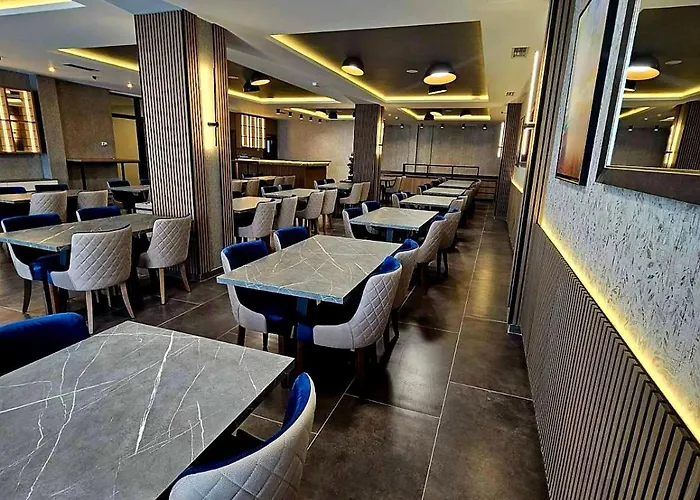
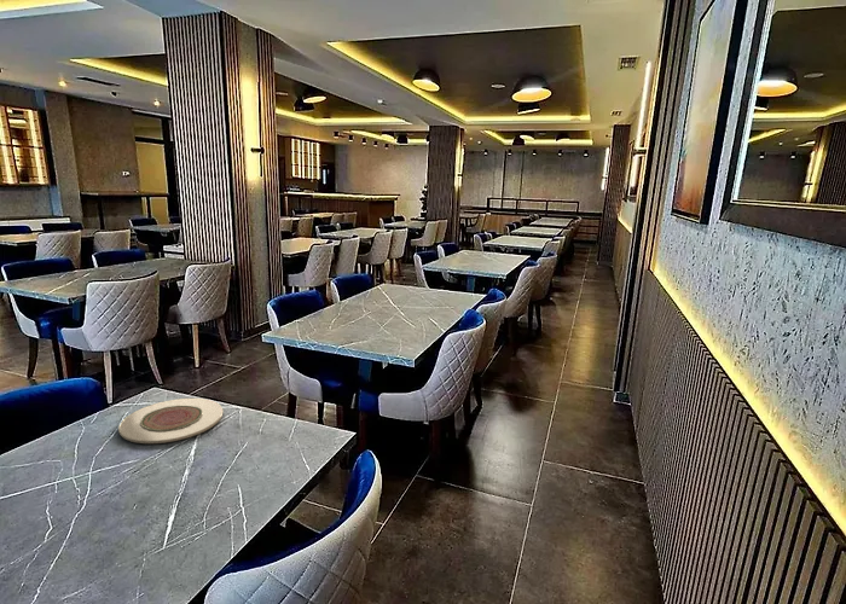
+ plate (173, 418)
